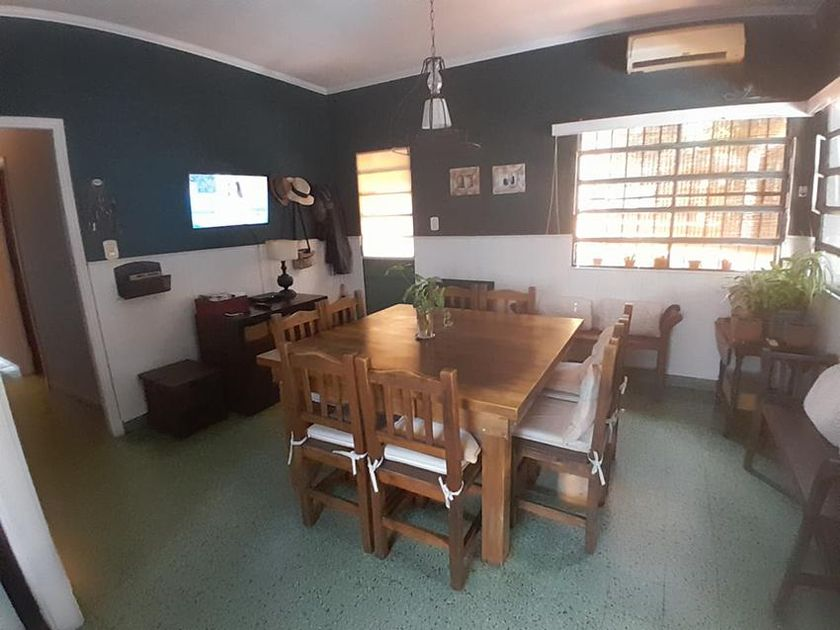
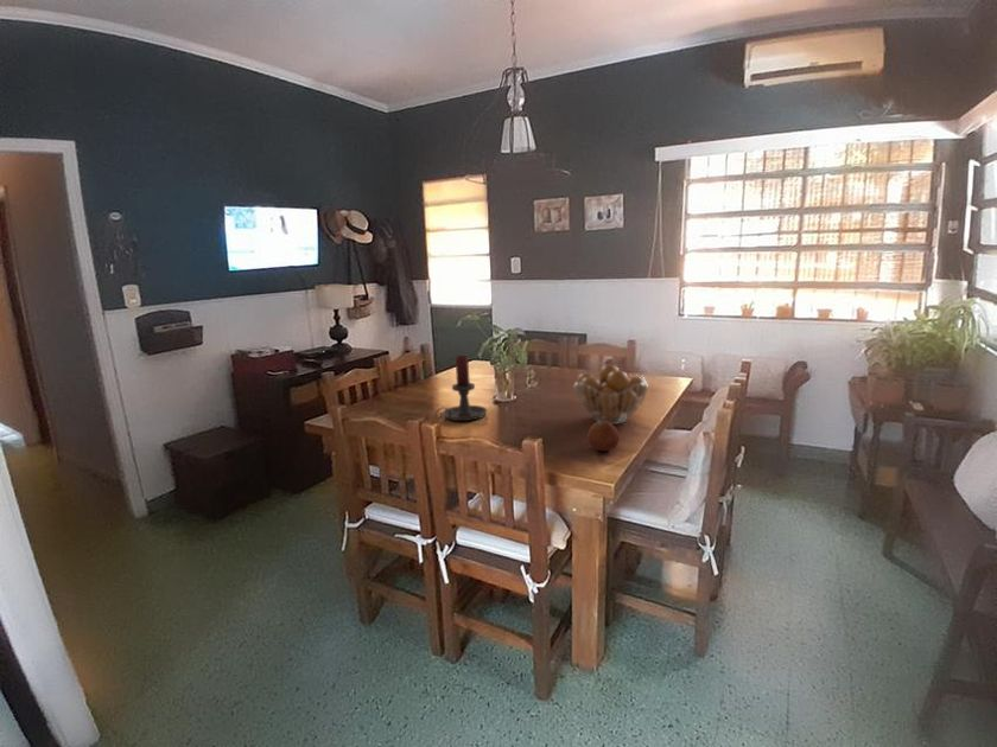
+ fruit (603, 435)
+ candle holder (457, 387)
+ fruit basket (610, 394)
